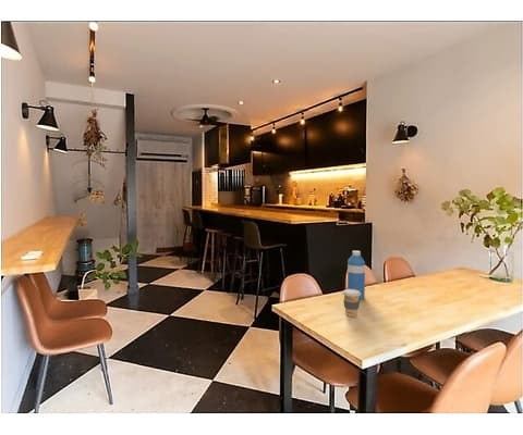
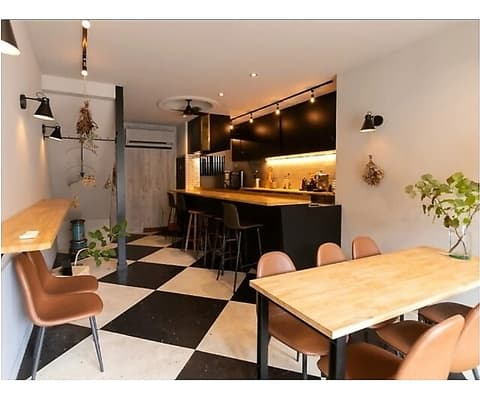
- water bottle (355, 274)
- coffee cup (351, 302)
